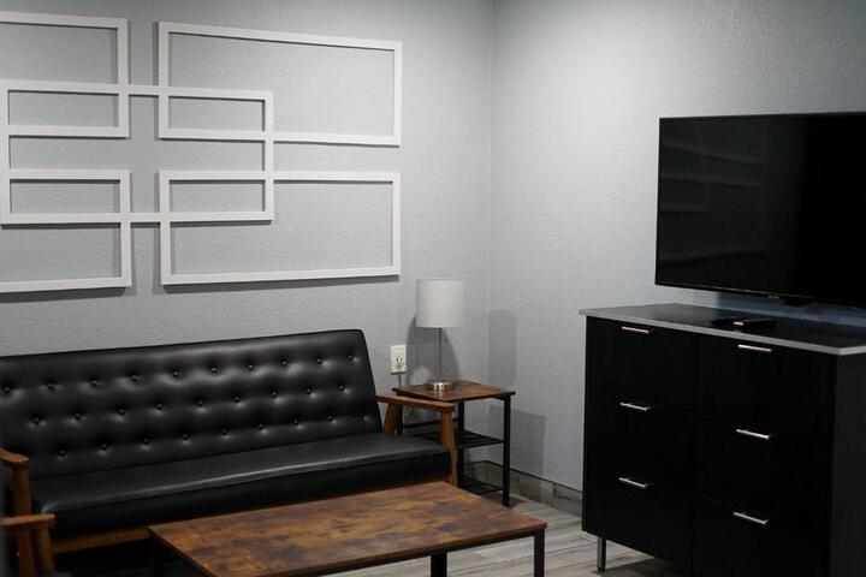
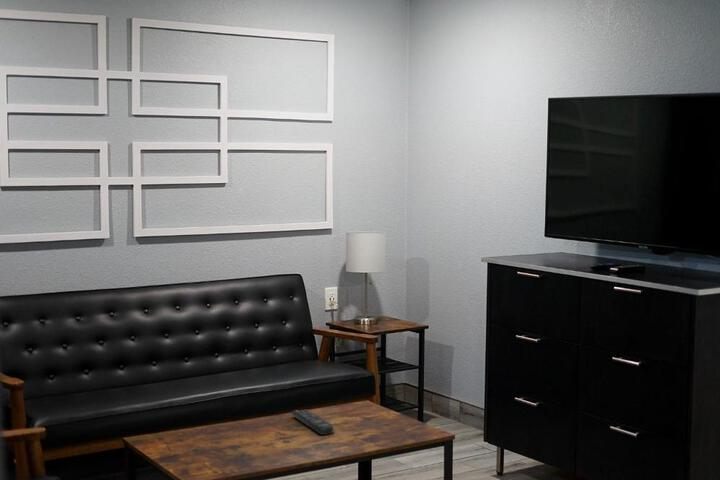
+ remote control (311, 421)
